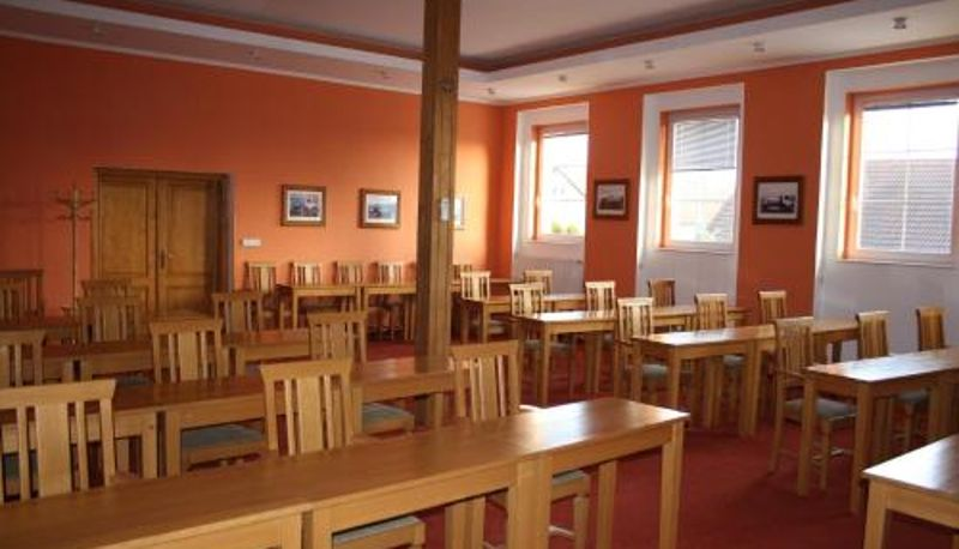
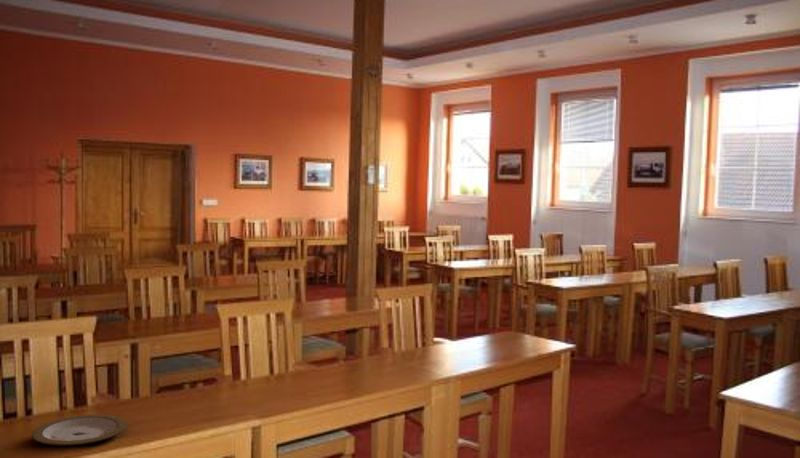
+ plate (80, 432)
